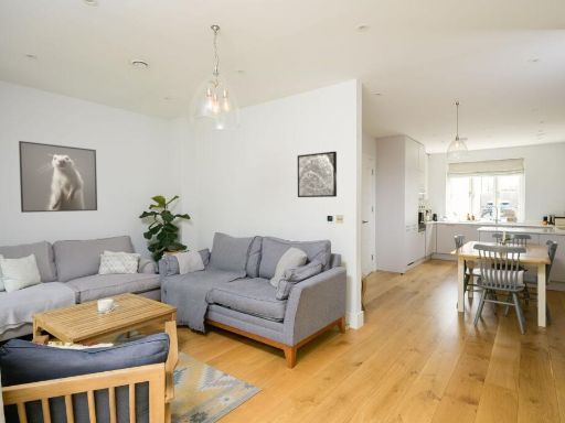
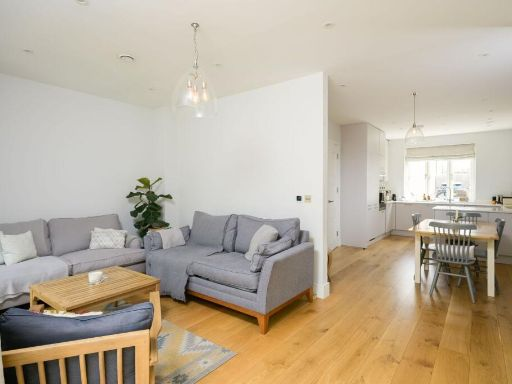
- wall art (316, 175)
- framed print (61, 178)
